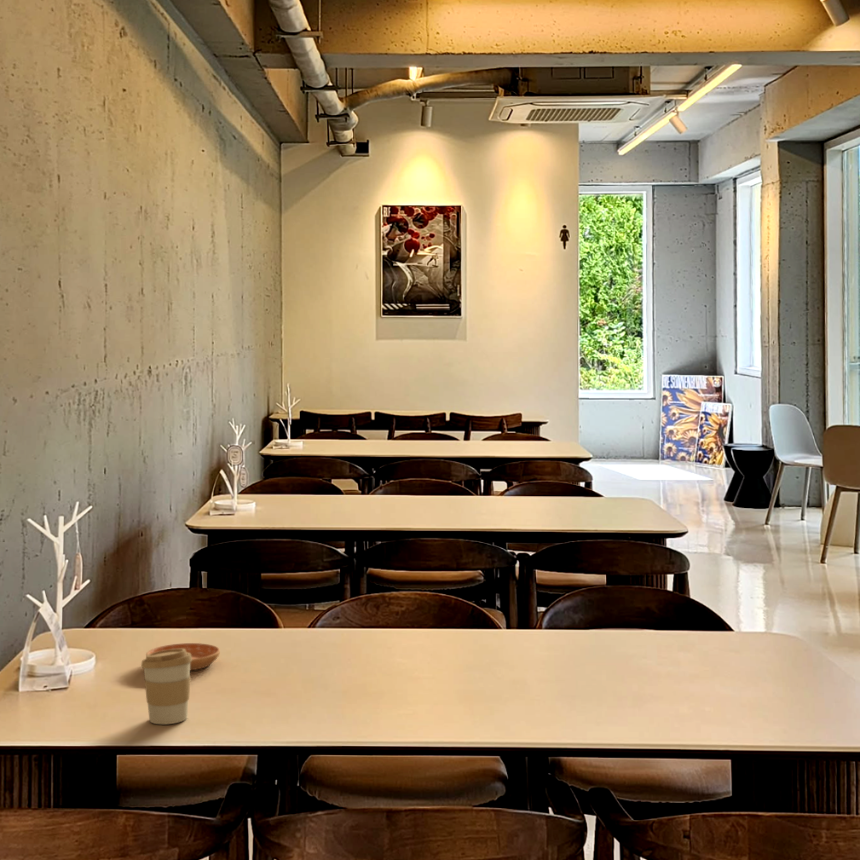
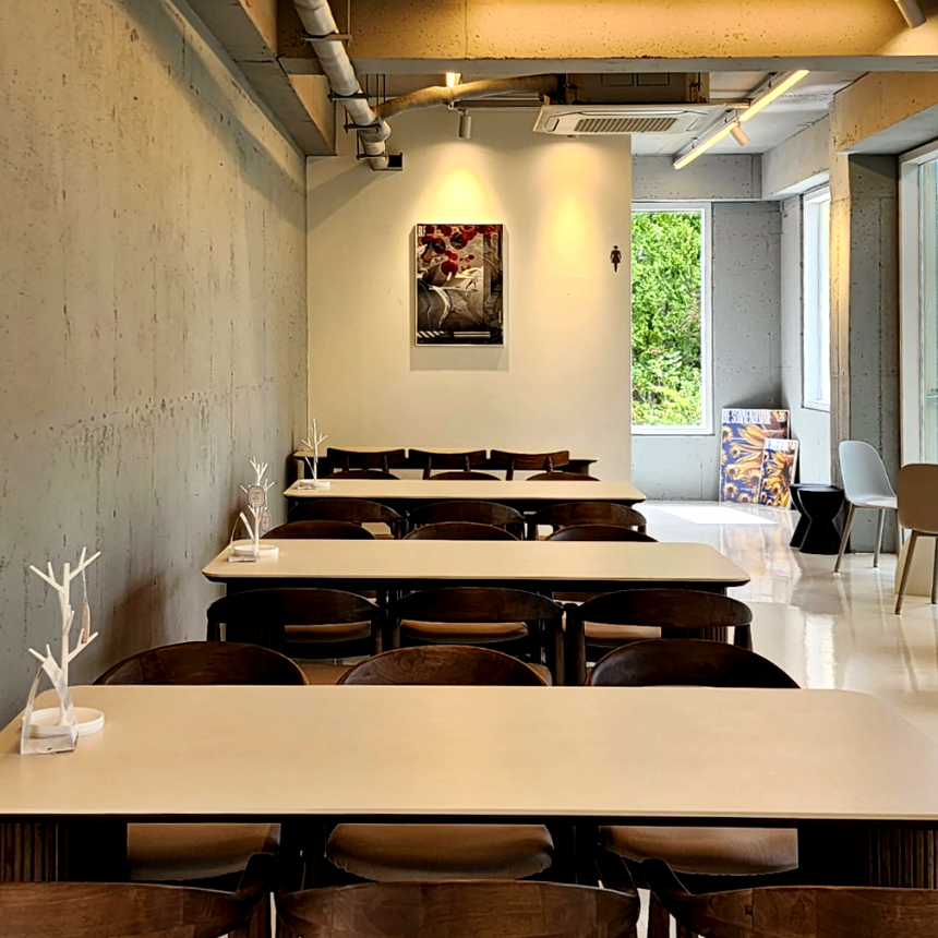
- coffee cup (167, 684)
- saucer (187, 652)
